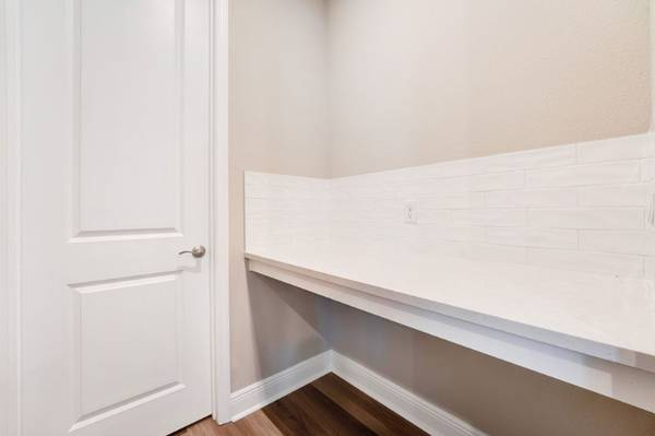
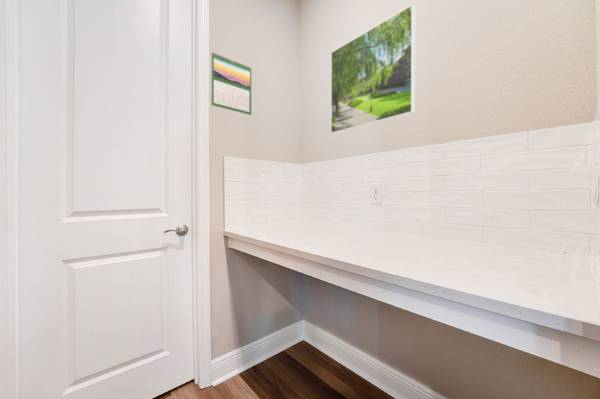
+ calendar (232, 84)
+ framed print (367, 78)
